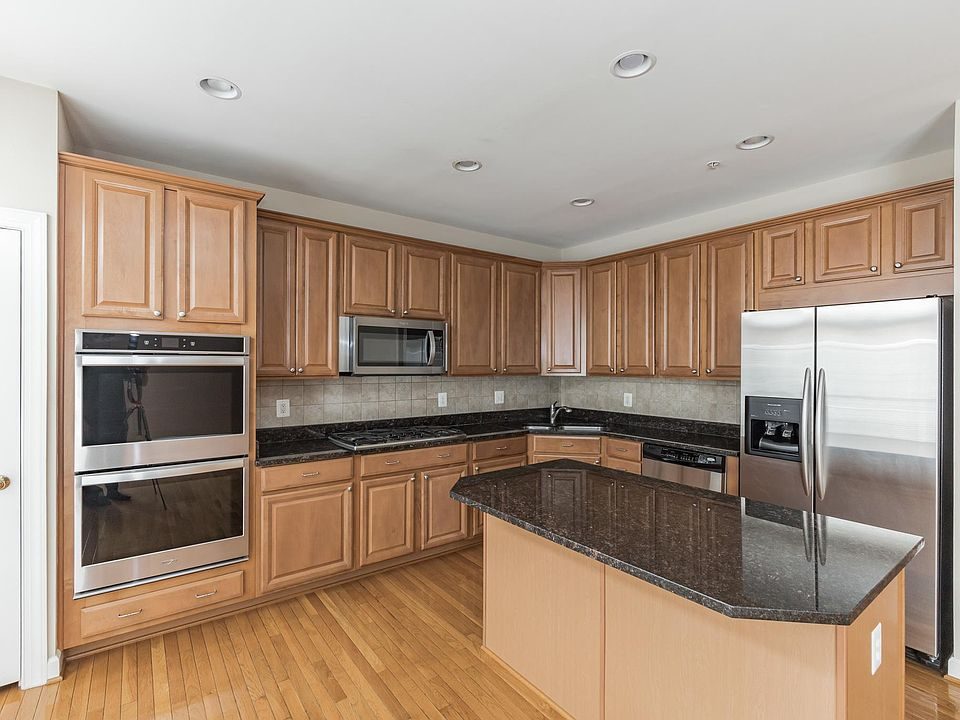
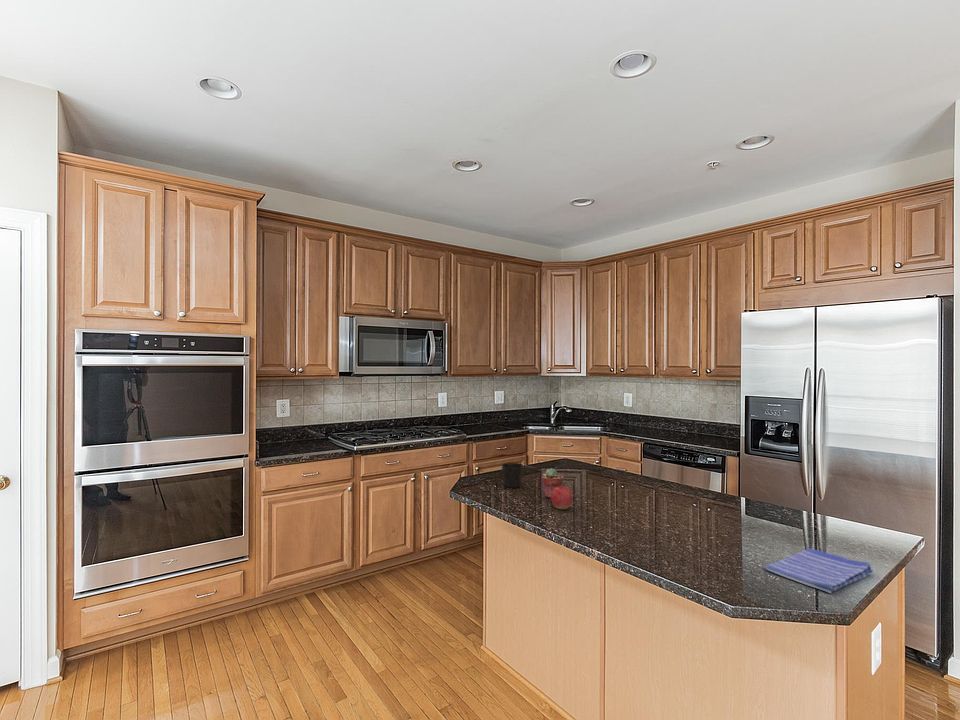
+ dish towel (818, 566)
+ apple (561, 495)
+ potted succulent (552, 482)
+ cup (510, 474)
